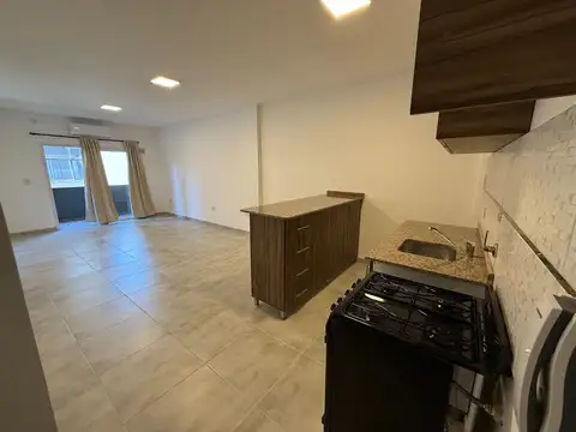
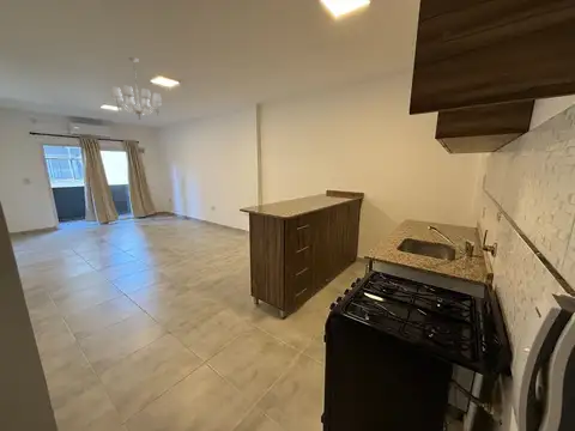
+ chandelier (137, 90)
